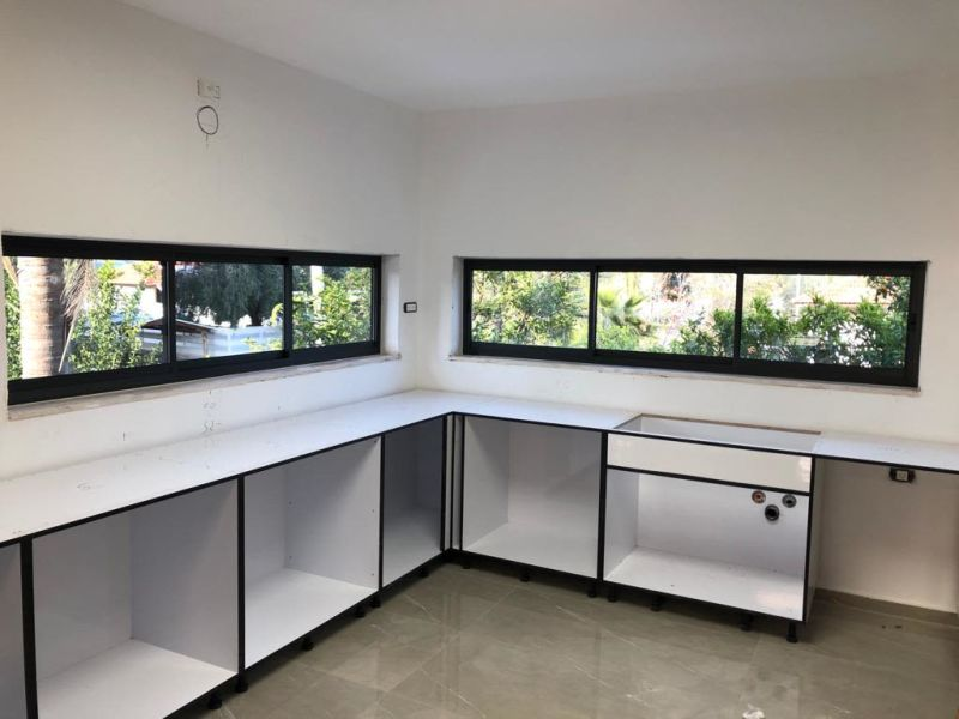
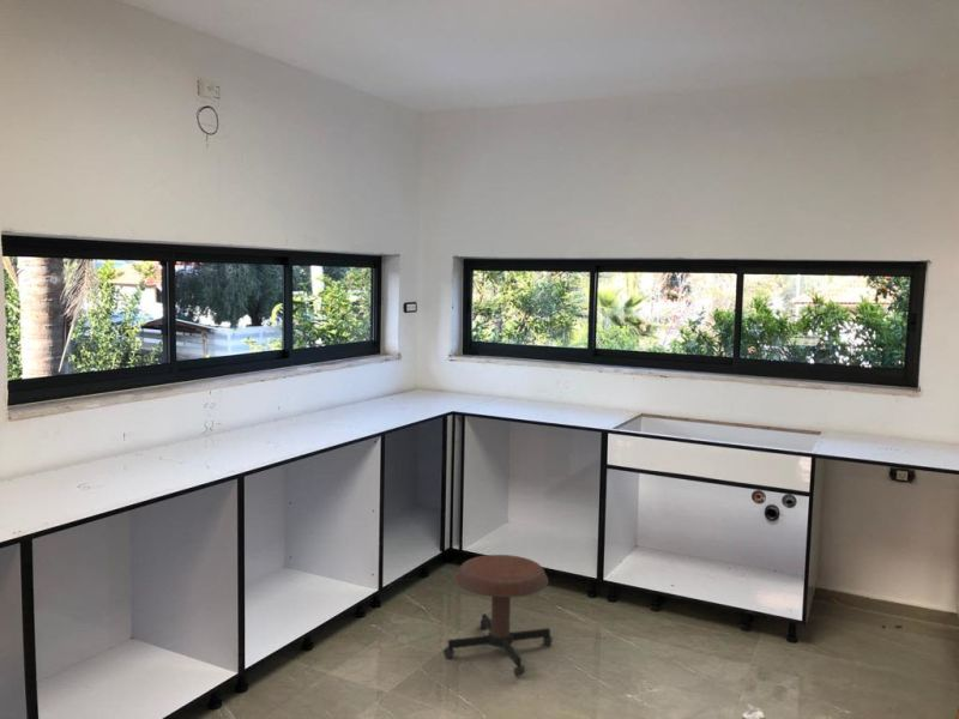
+ stool (500, 609)
